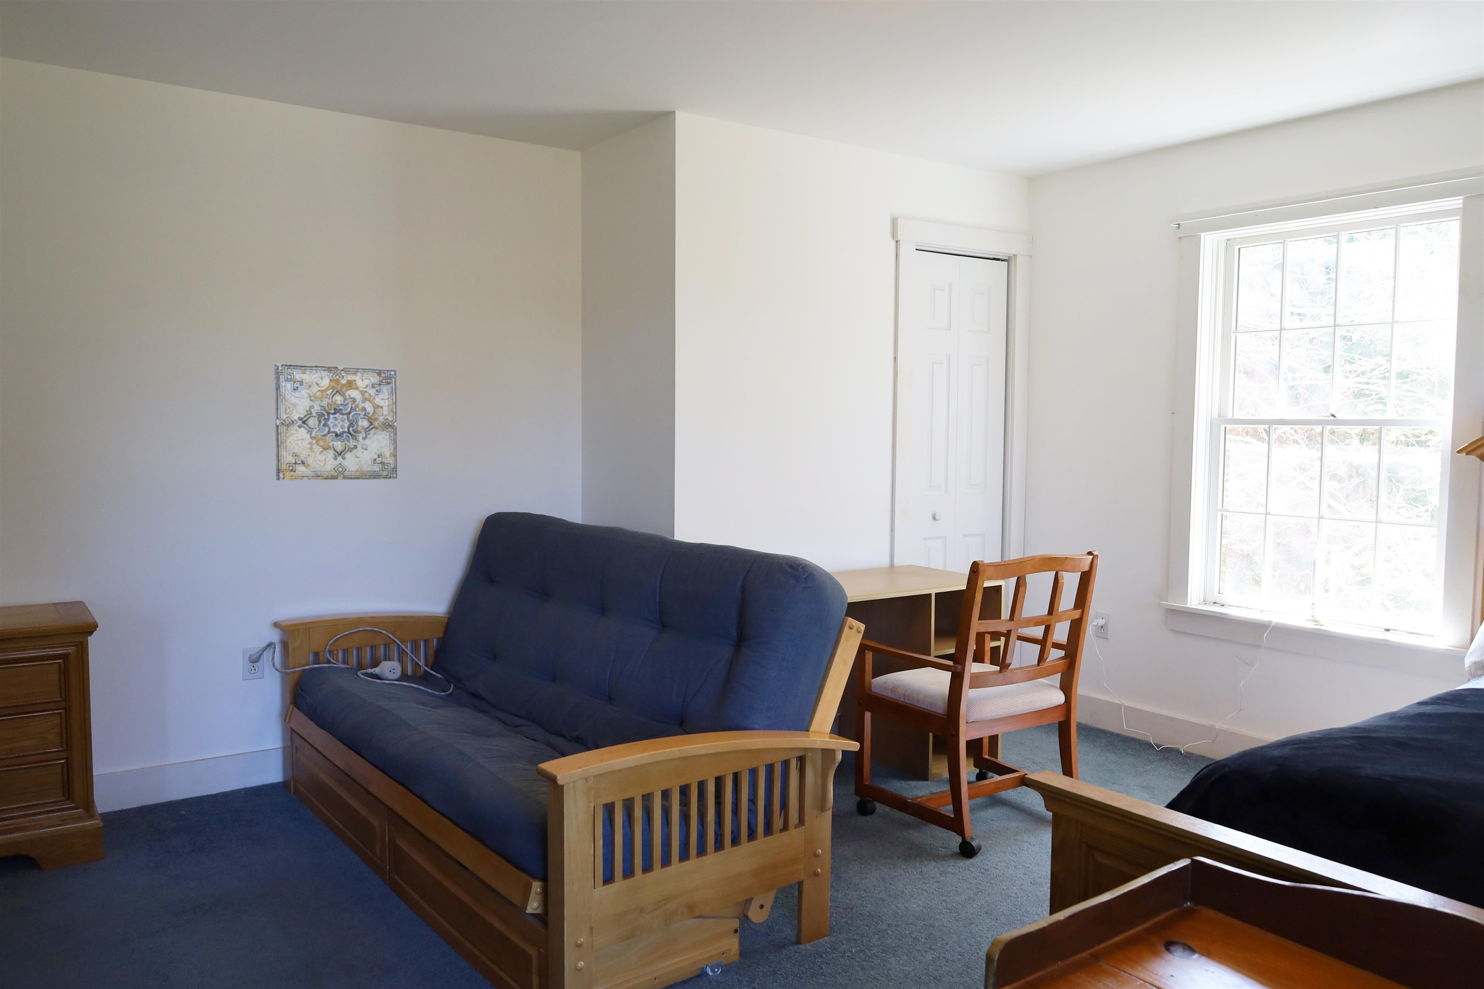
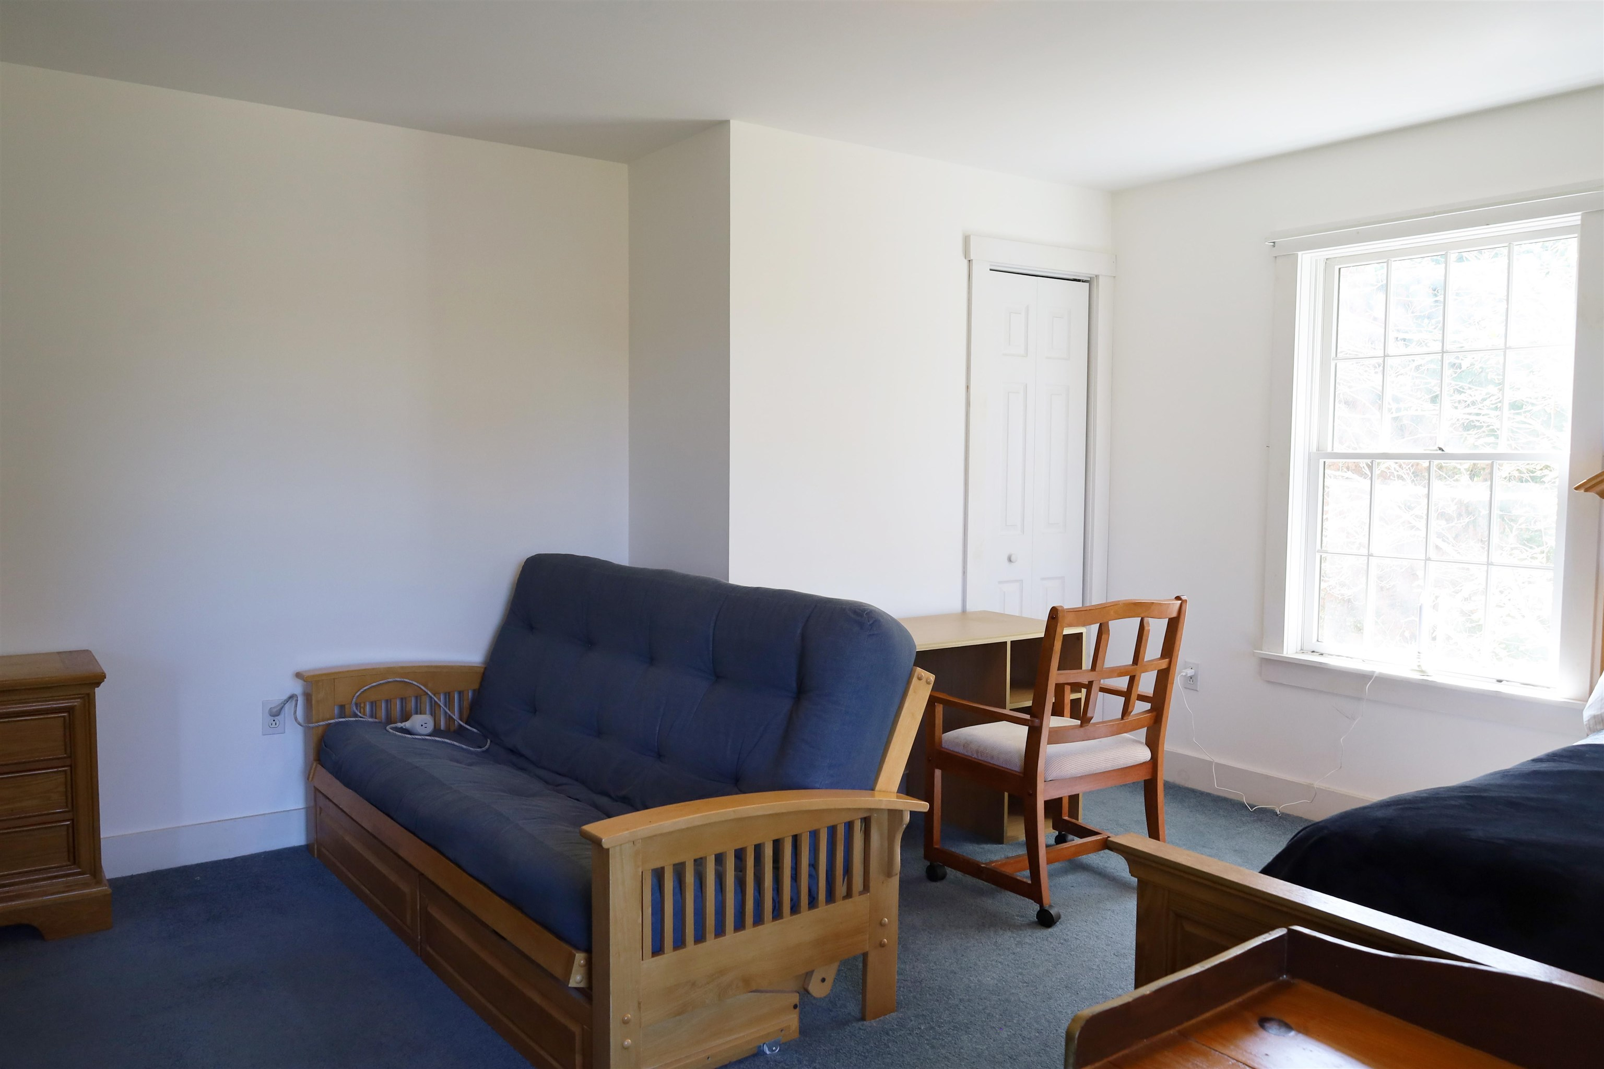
- wall art (337, 423)
